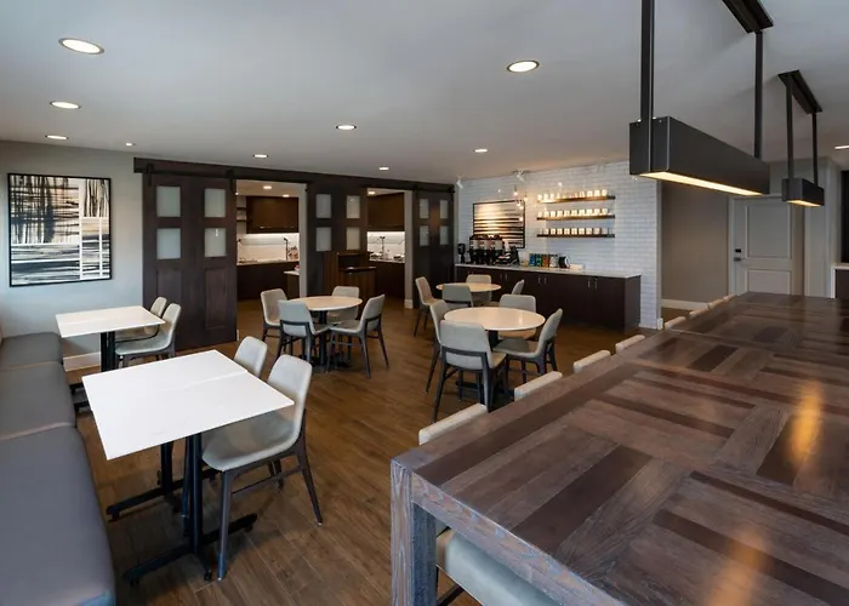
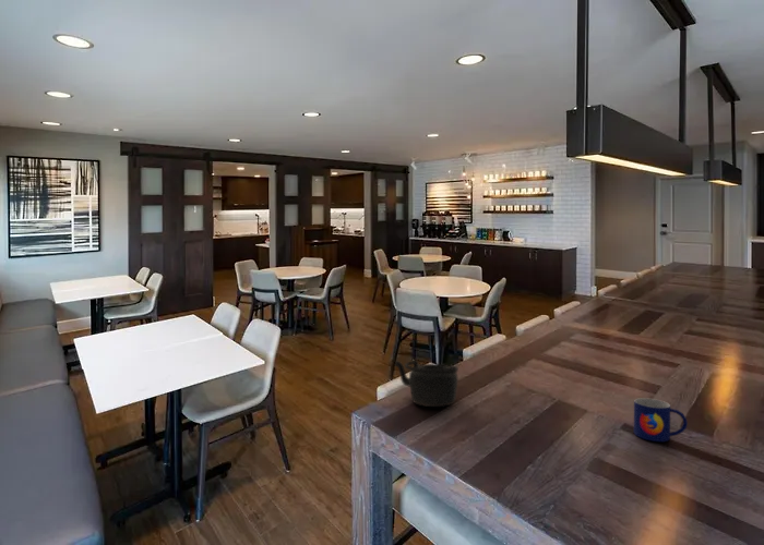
+ mug (659, 420)
+ teapot (428, 380)
